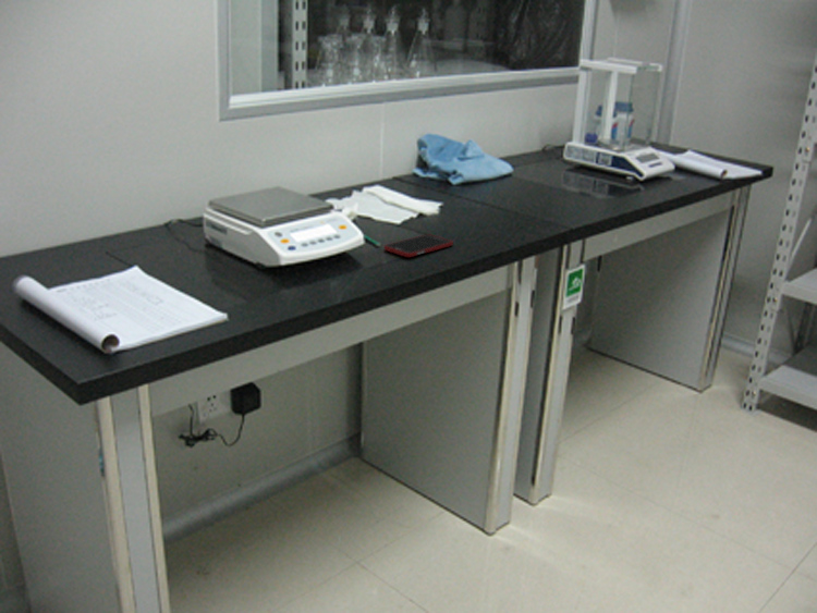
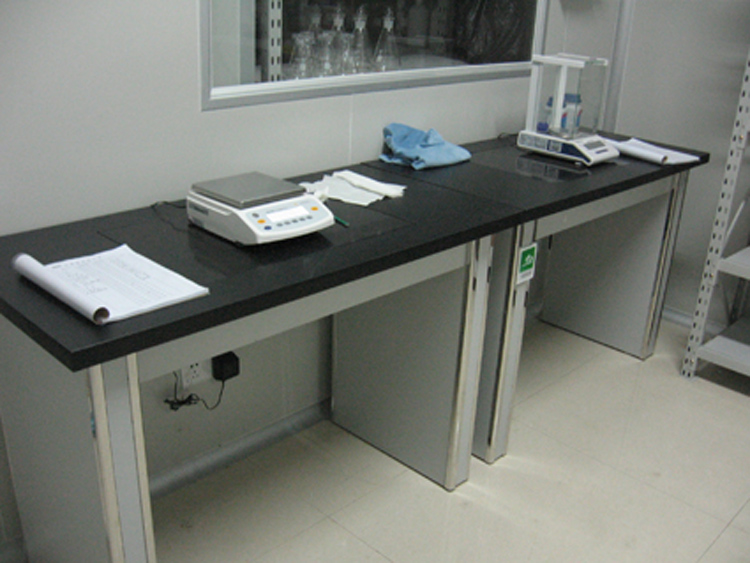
- cell phone (418, 245)
